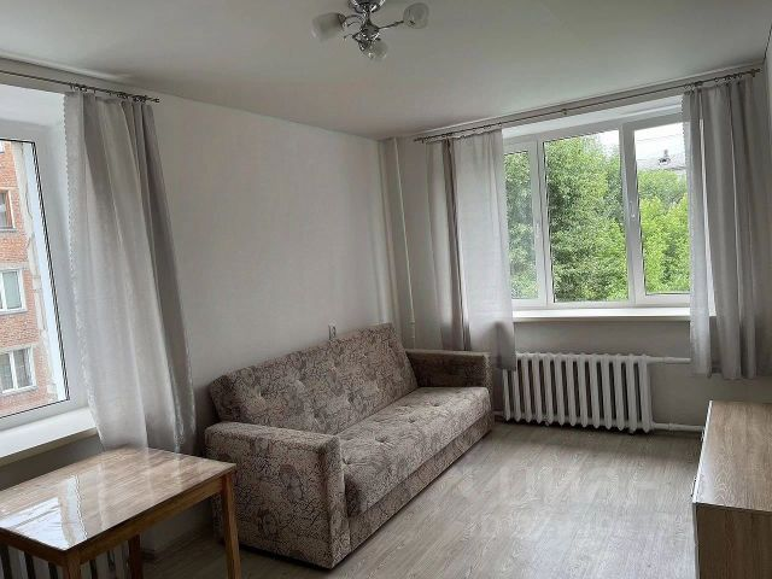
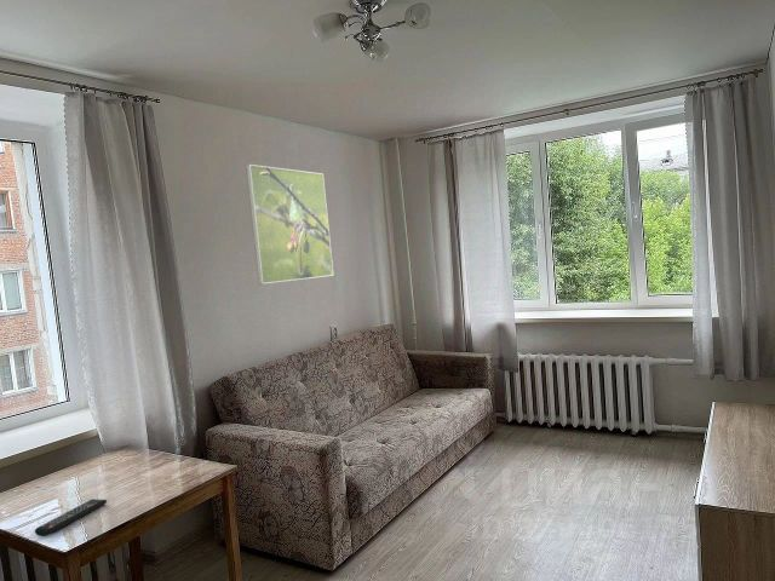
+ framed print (293, 224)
+ remote control (73, 516)
